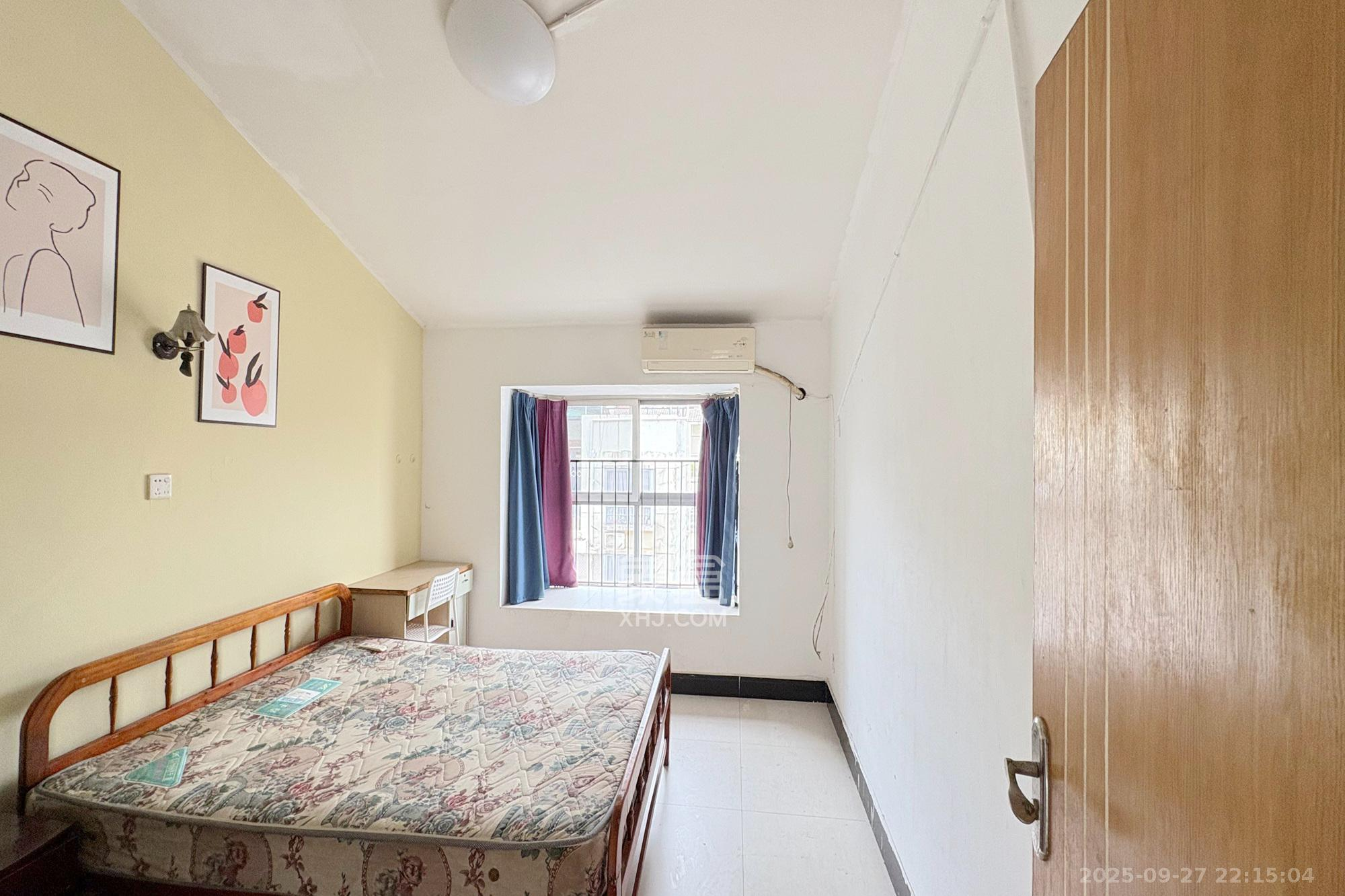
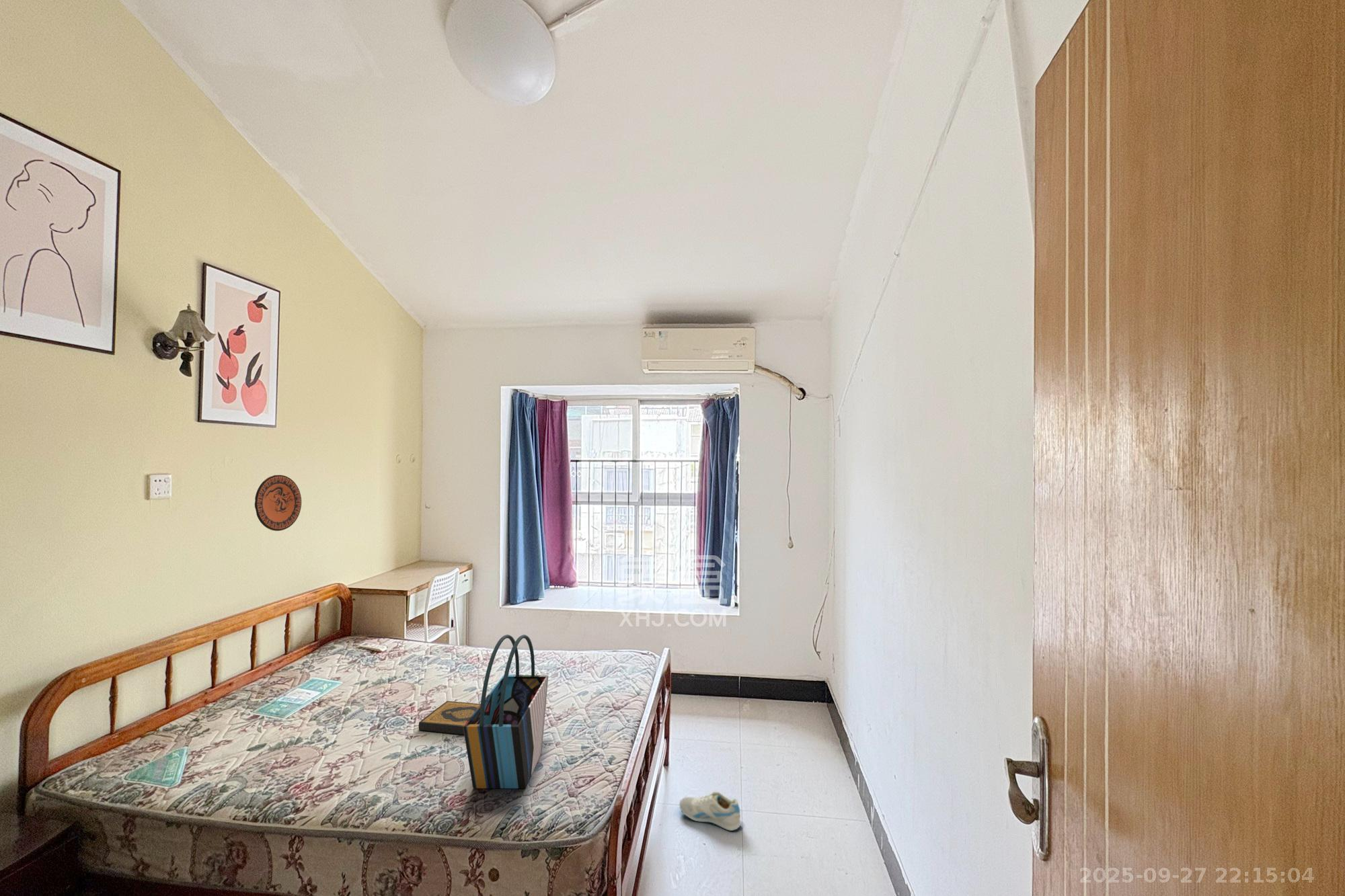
+ hardback book (464, 718)
+ tote bag (510, 702)
+ decorative plate (278, 503)
+ sneaker (709, 806)
